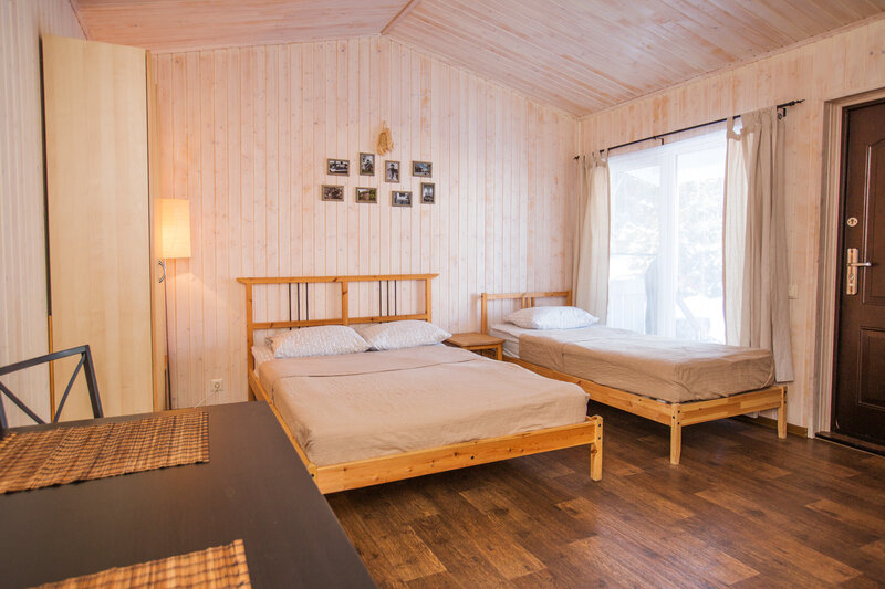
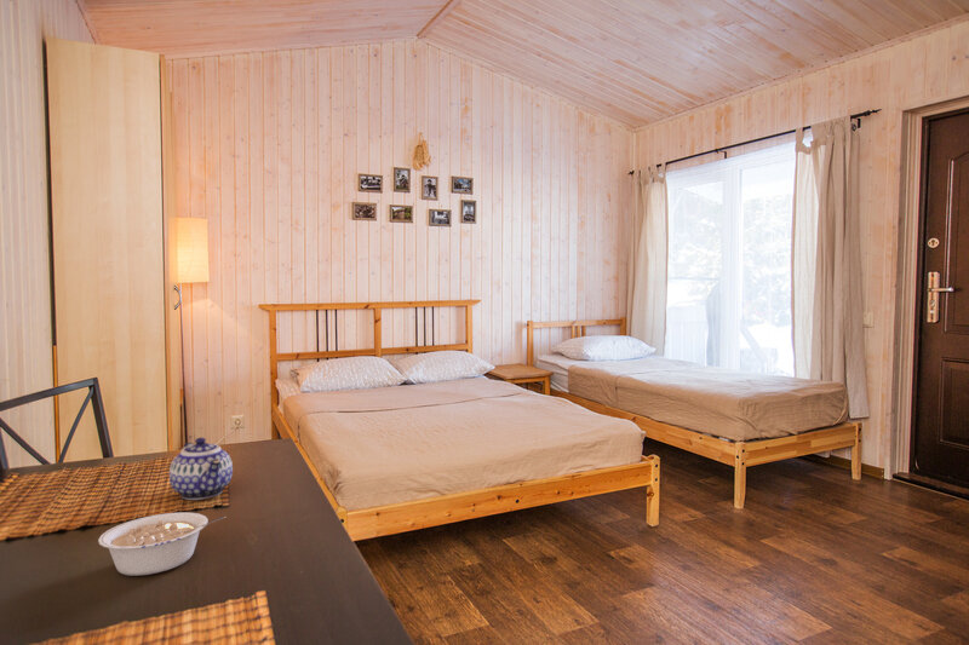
+ legume (160, 540)
+ teapot (201, 466)
